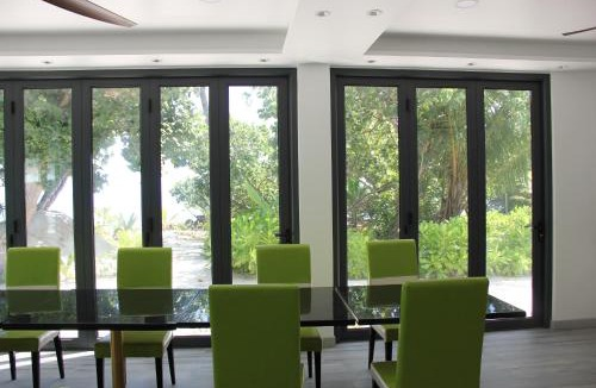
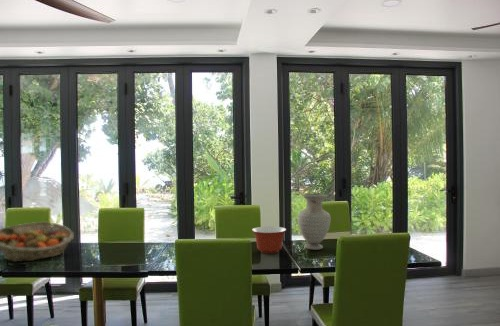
+ mixing bowl (269, 240)
+ fruit basket (35, 240)
+ vase (314, 221)
